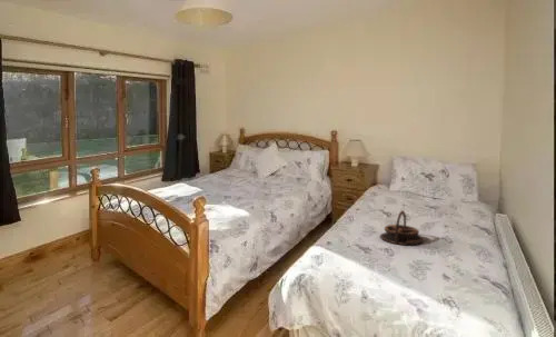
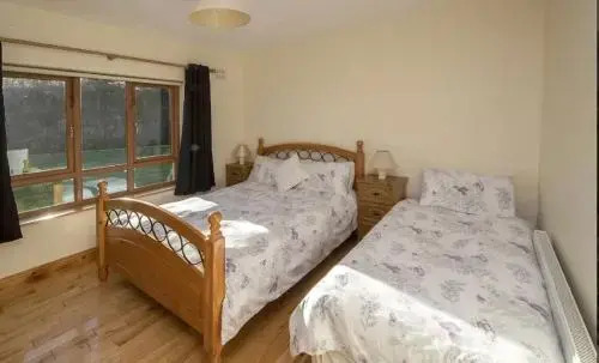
- serving tray (400, 225)
